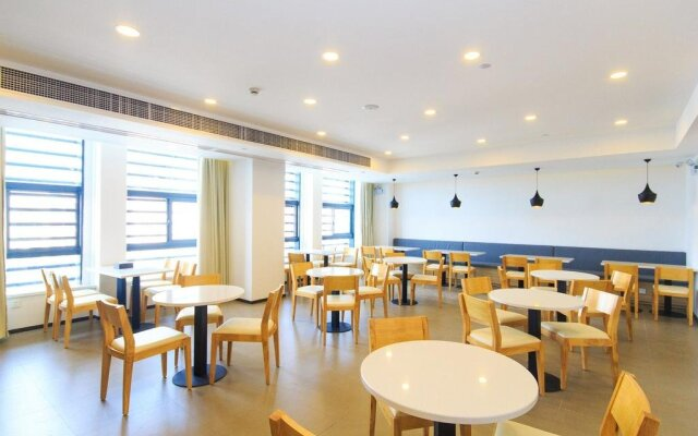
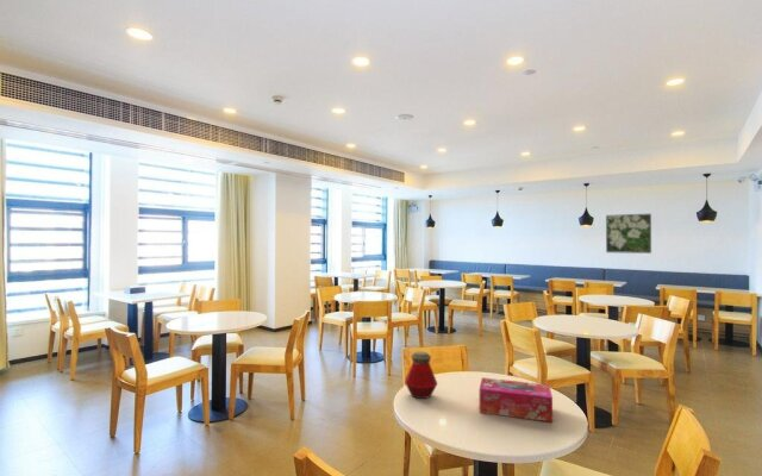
+ tissue box (514, 397)
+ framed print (627, 233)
+ bottle (420, 374)
